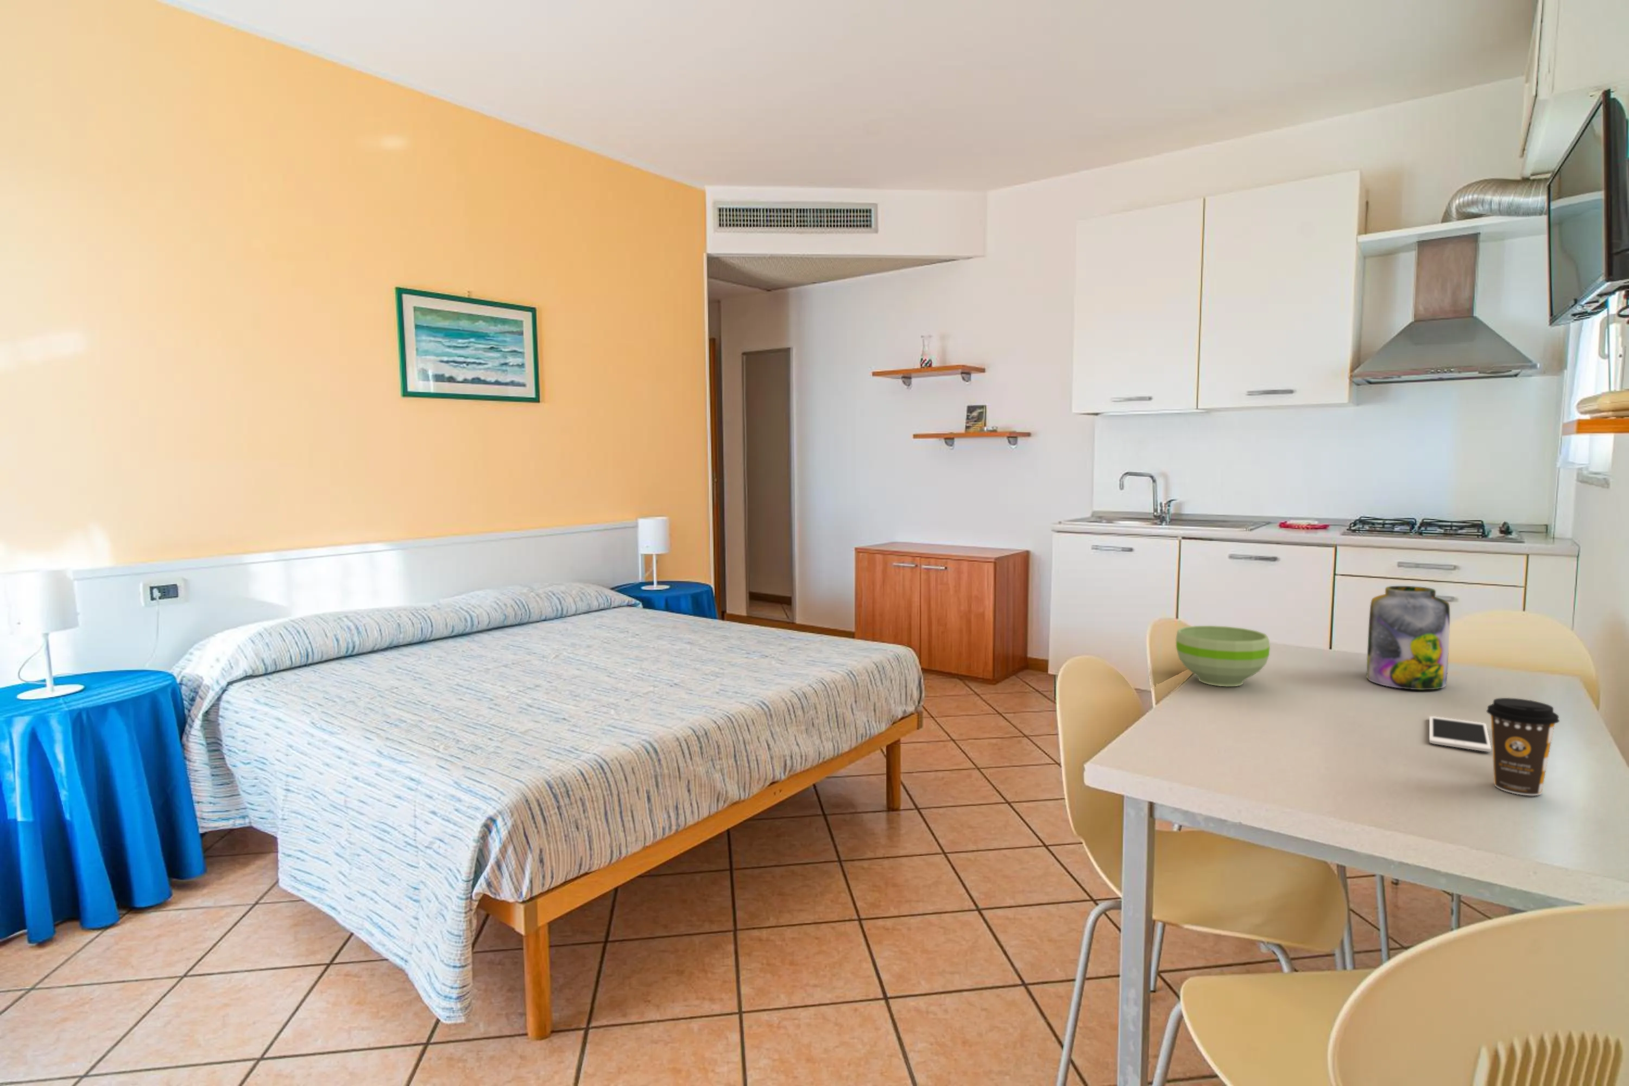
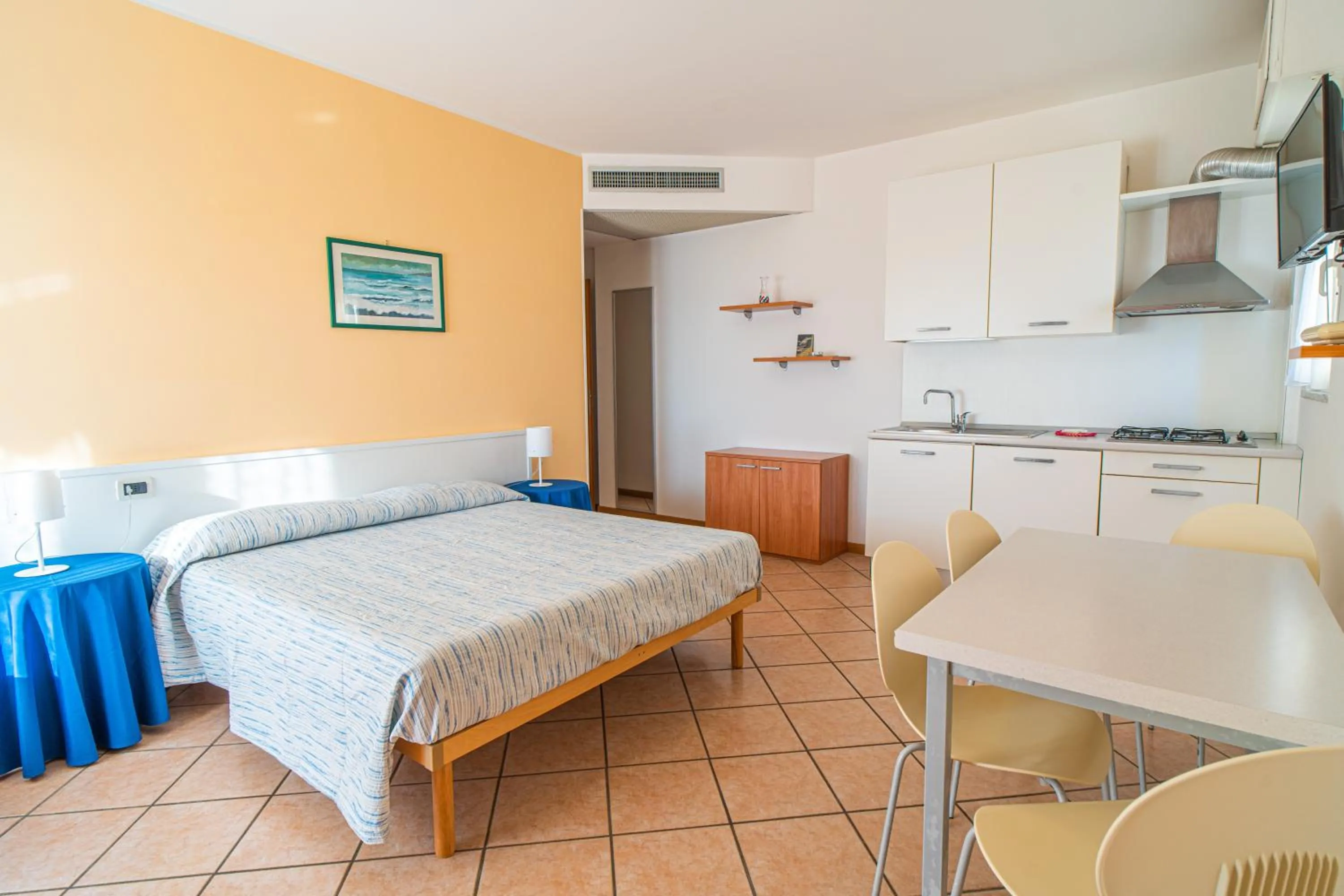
- cell phone (1458, 732)
- jar (1407, 635)
- coffee cup (1520, 747)
- bowl (1221, 657)
